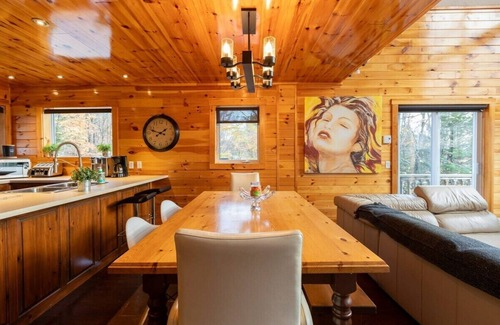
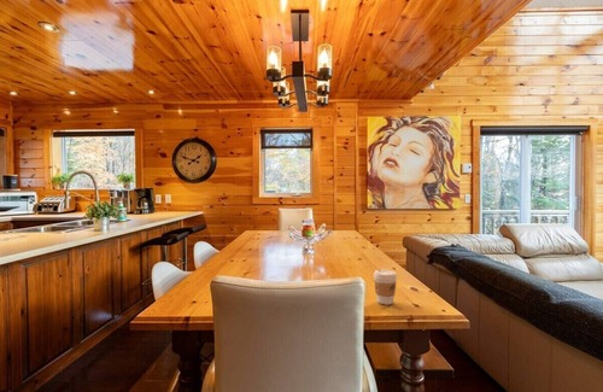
+ coffee cup (385, 286)
